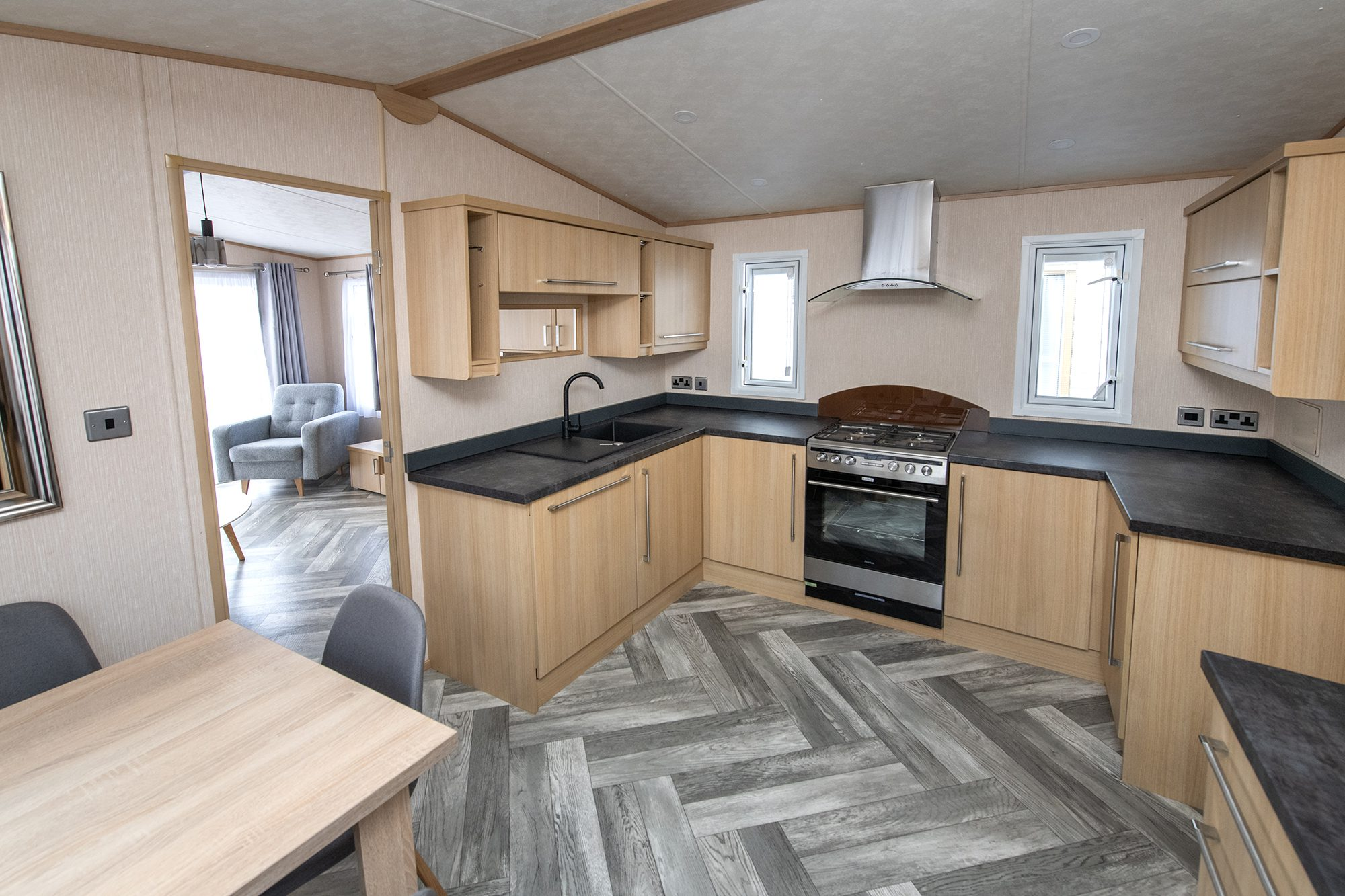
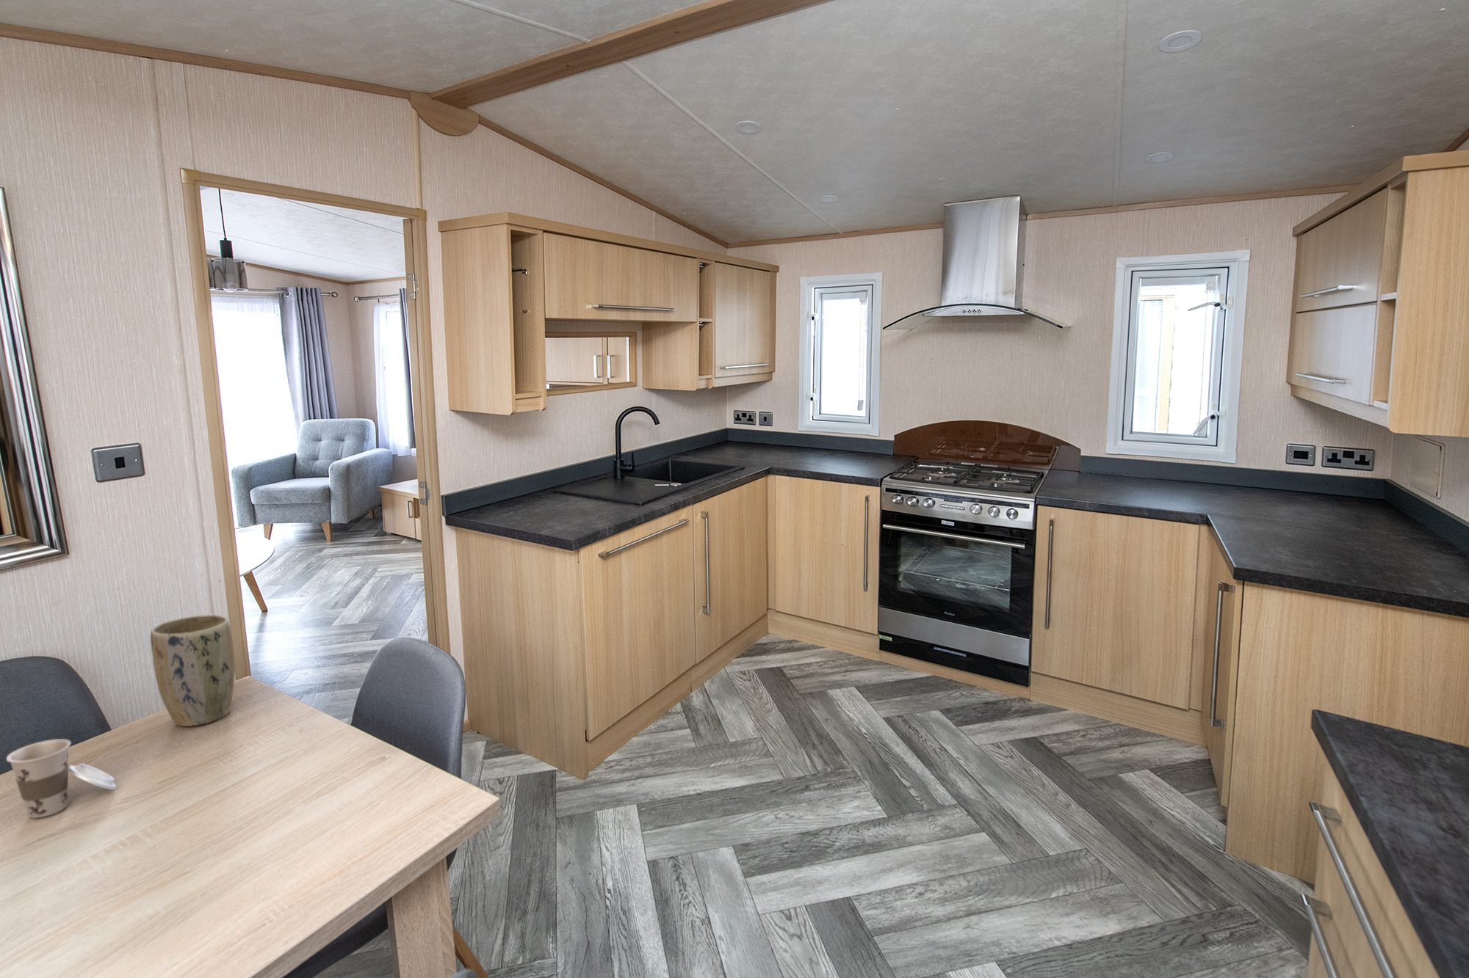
+ cup (63, 773)
+ plant pot (196, 670)
